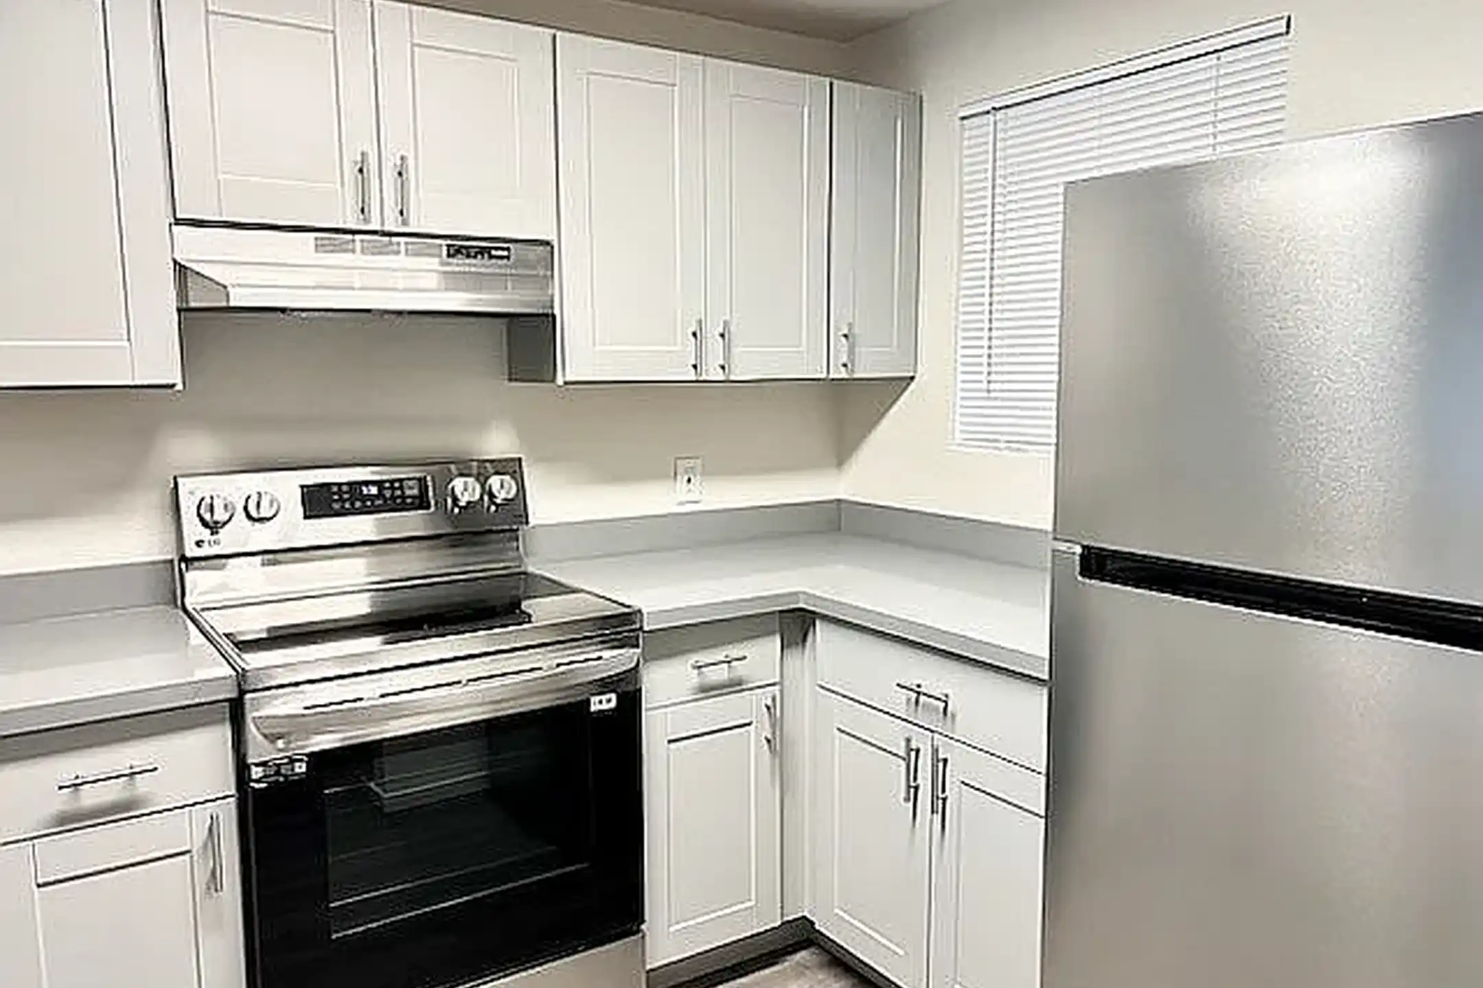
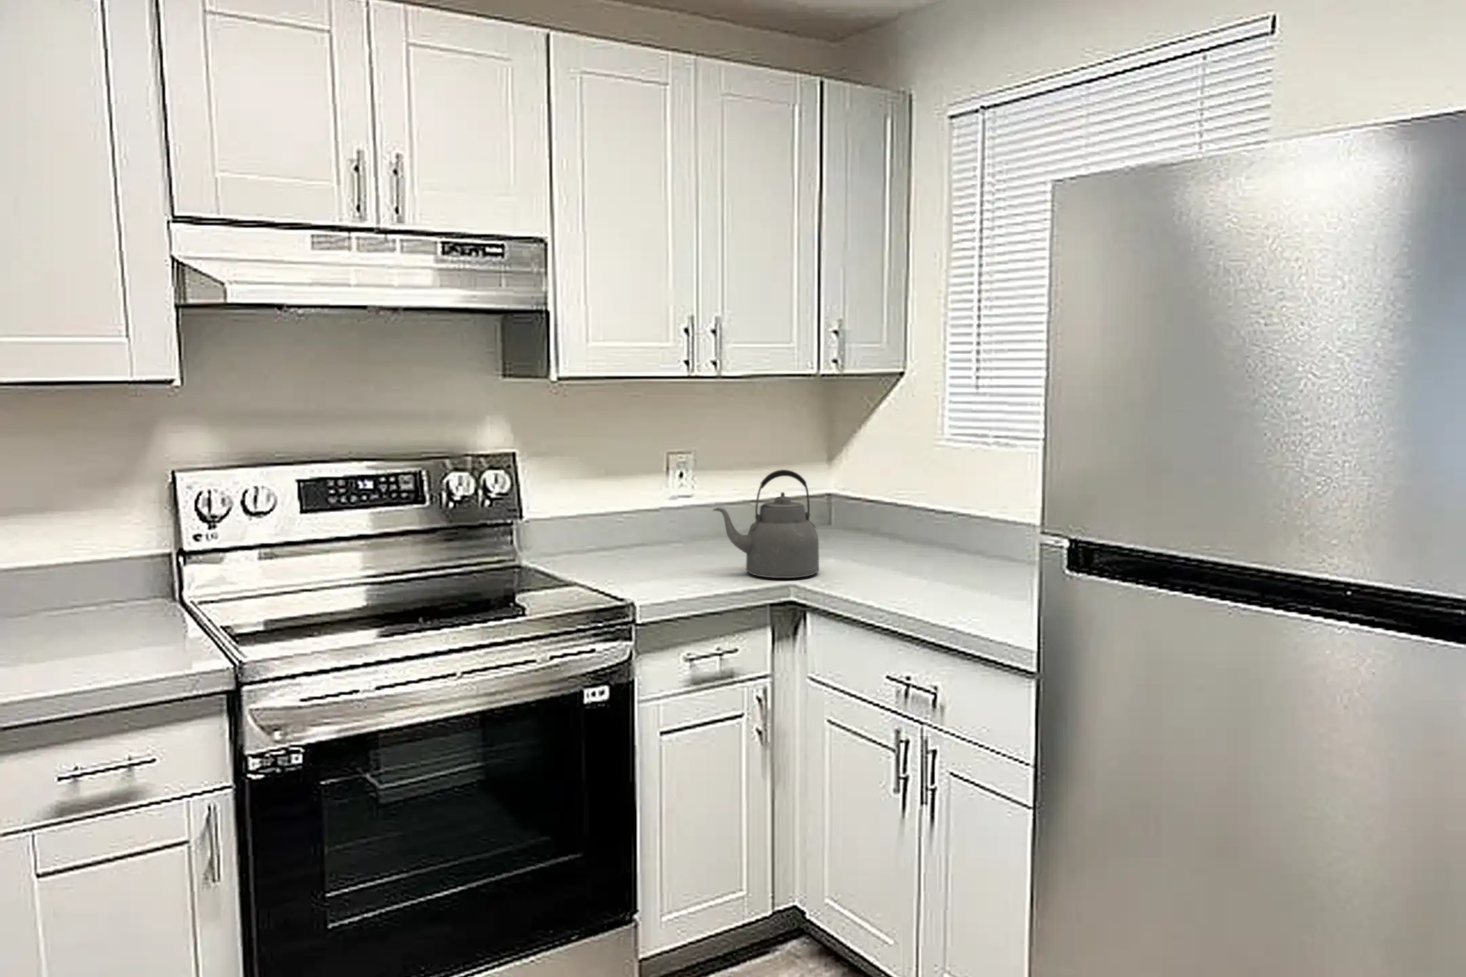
+ kettle (766, 521)
